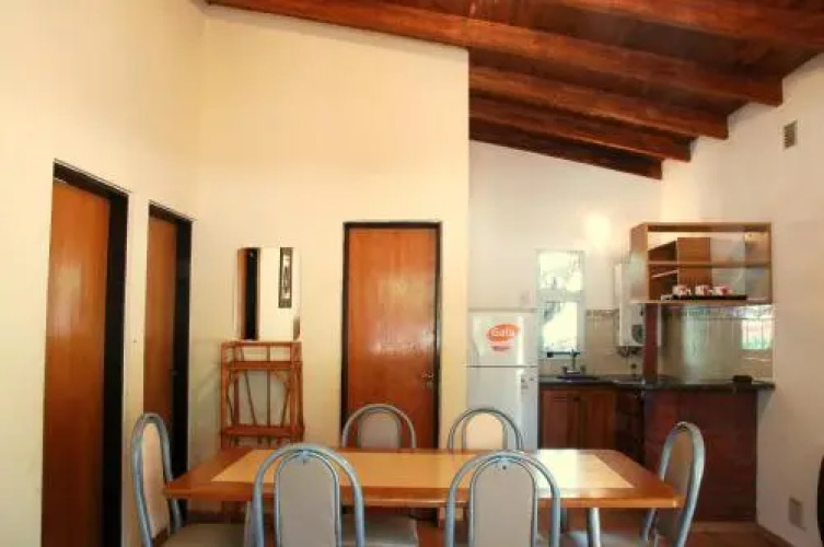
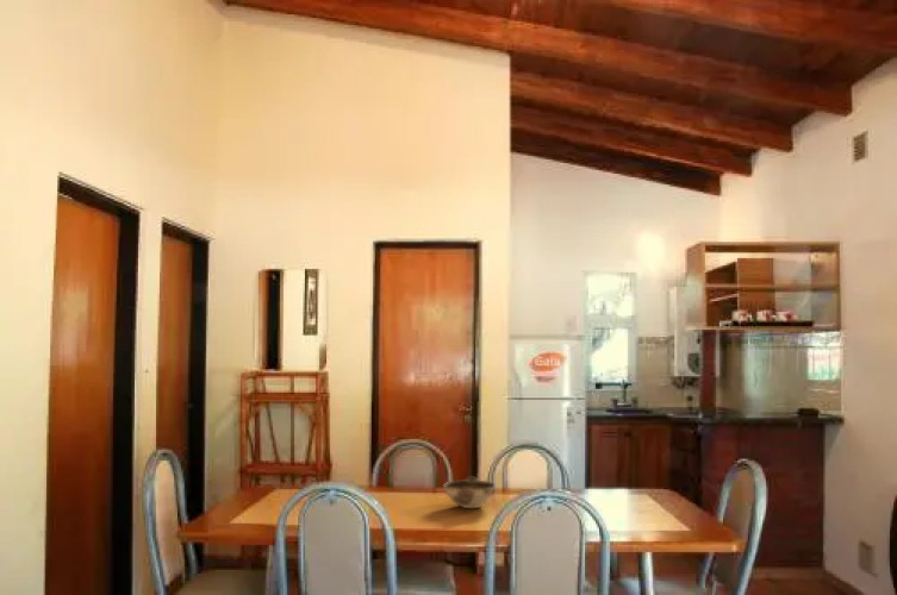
+ bowl (469, 494)
